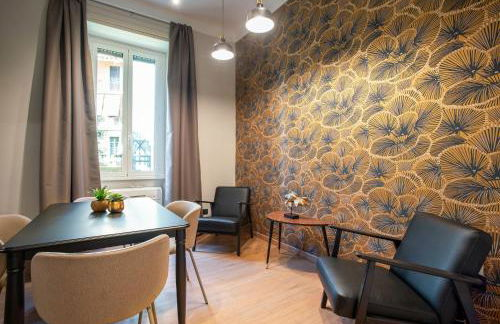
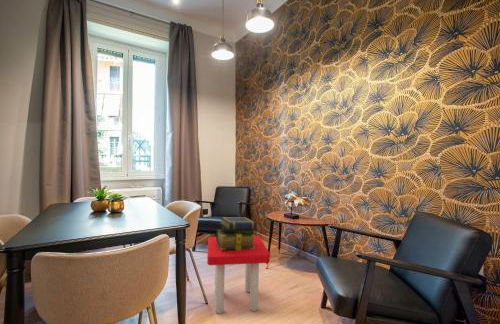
+ stool (236, 263)
+ stack of books (236, 231)
